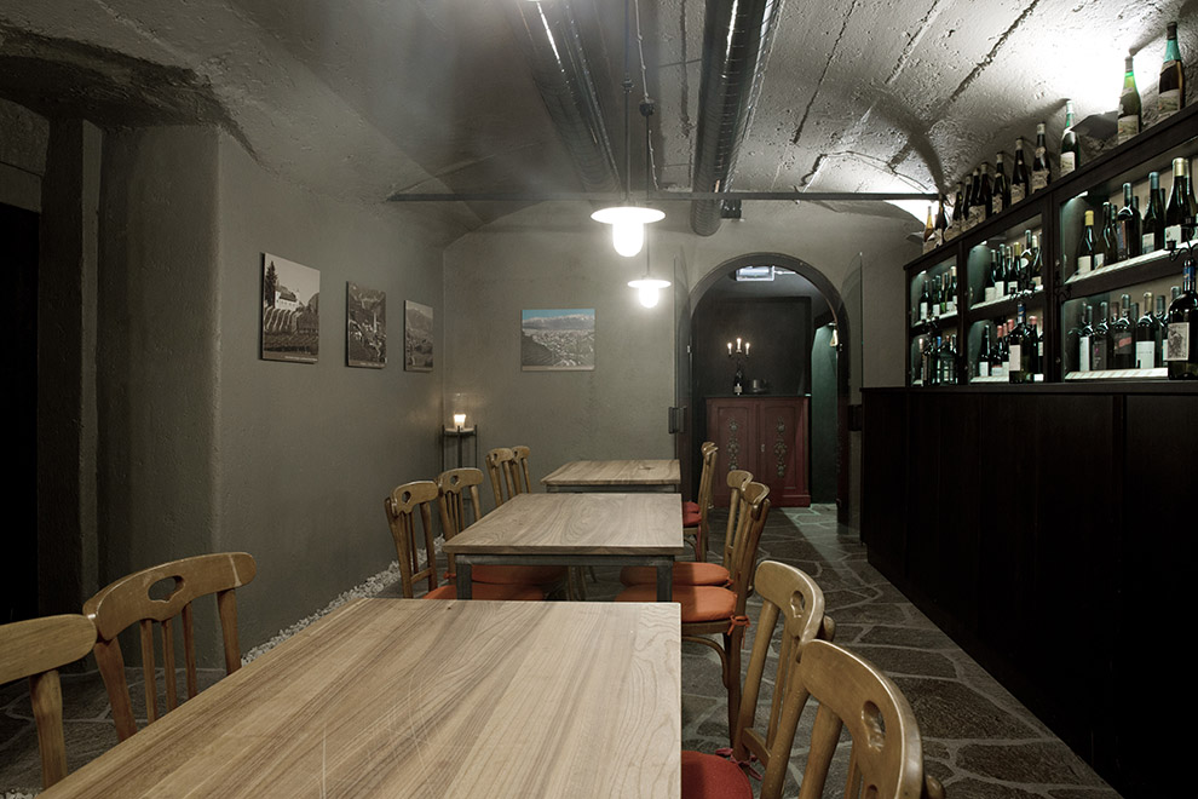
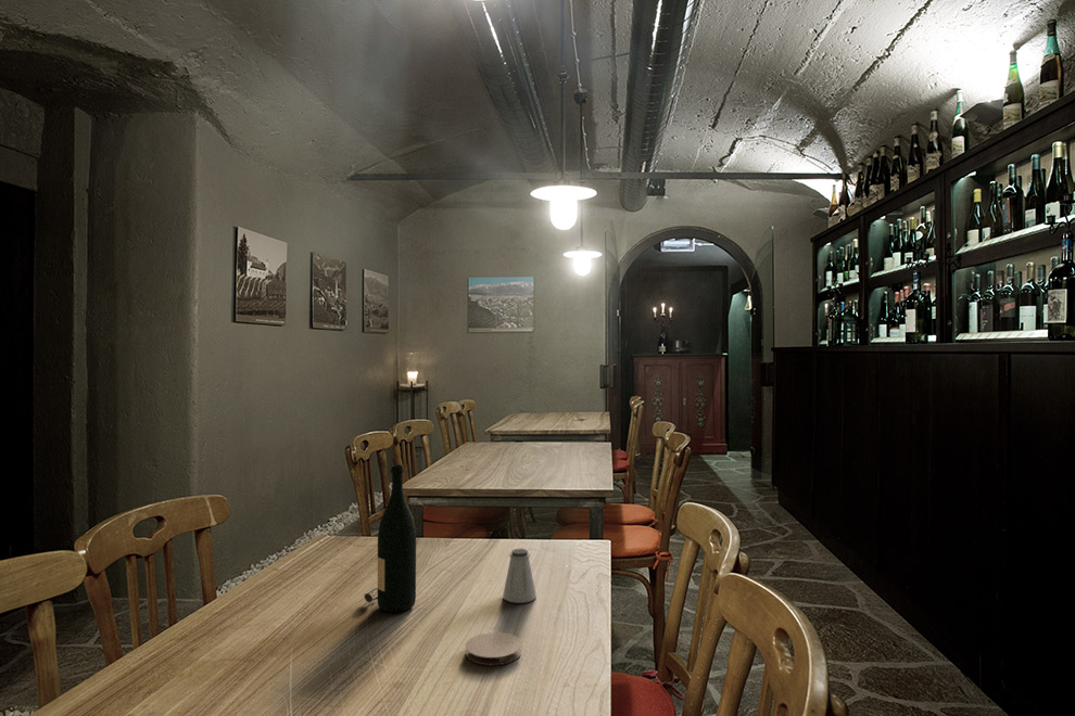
+ saltshaker (519, 573)
+ coaster (493, 648)
+ wine bottle (391, 533)
